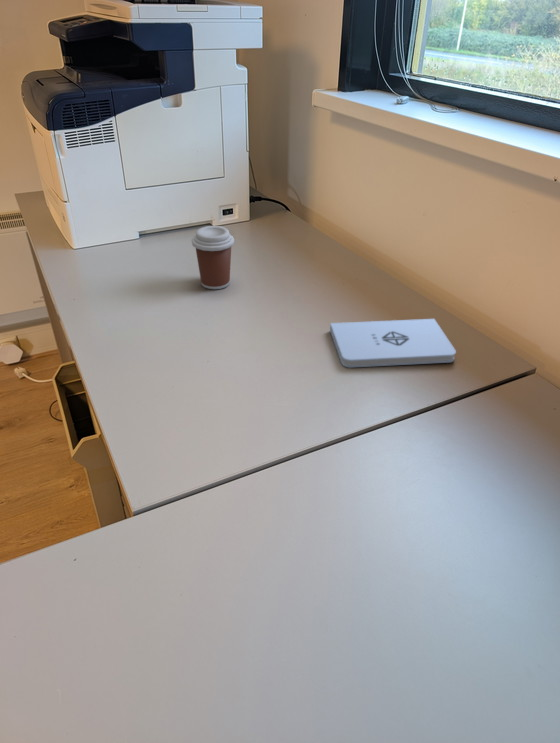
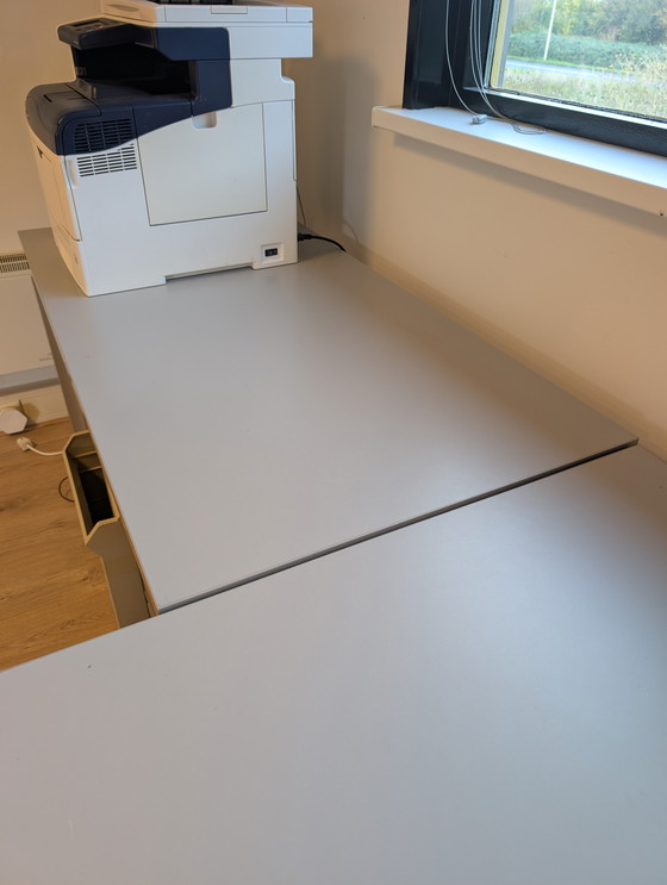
- coffee cup (214, 257)
- notepad (391, 341)
